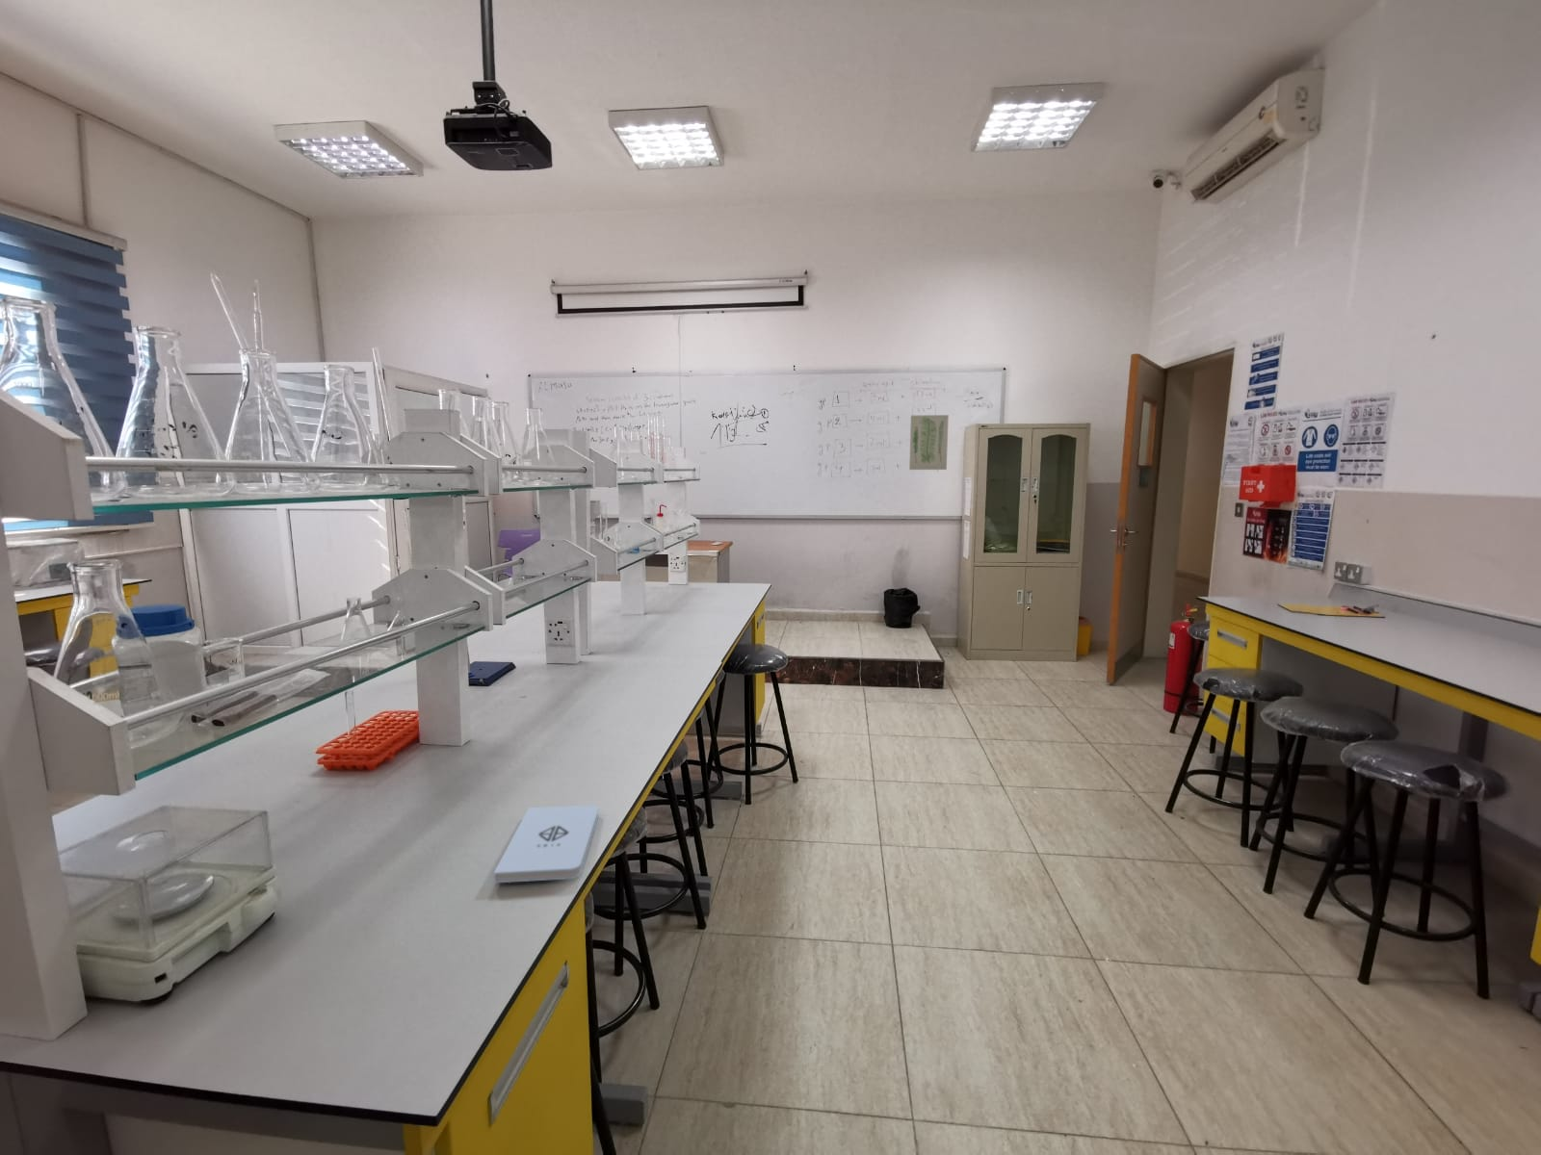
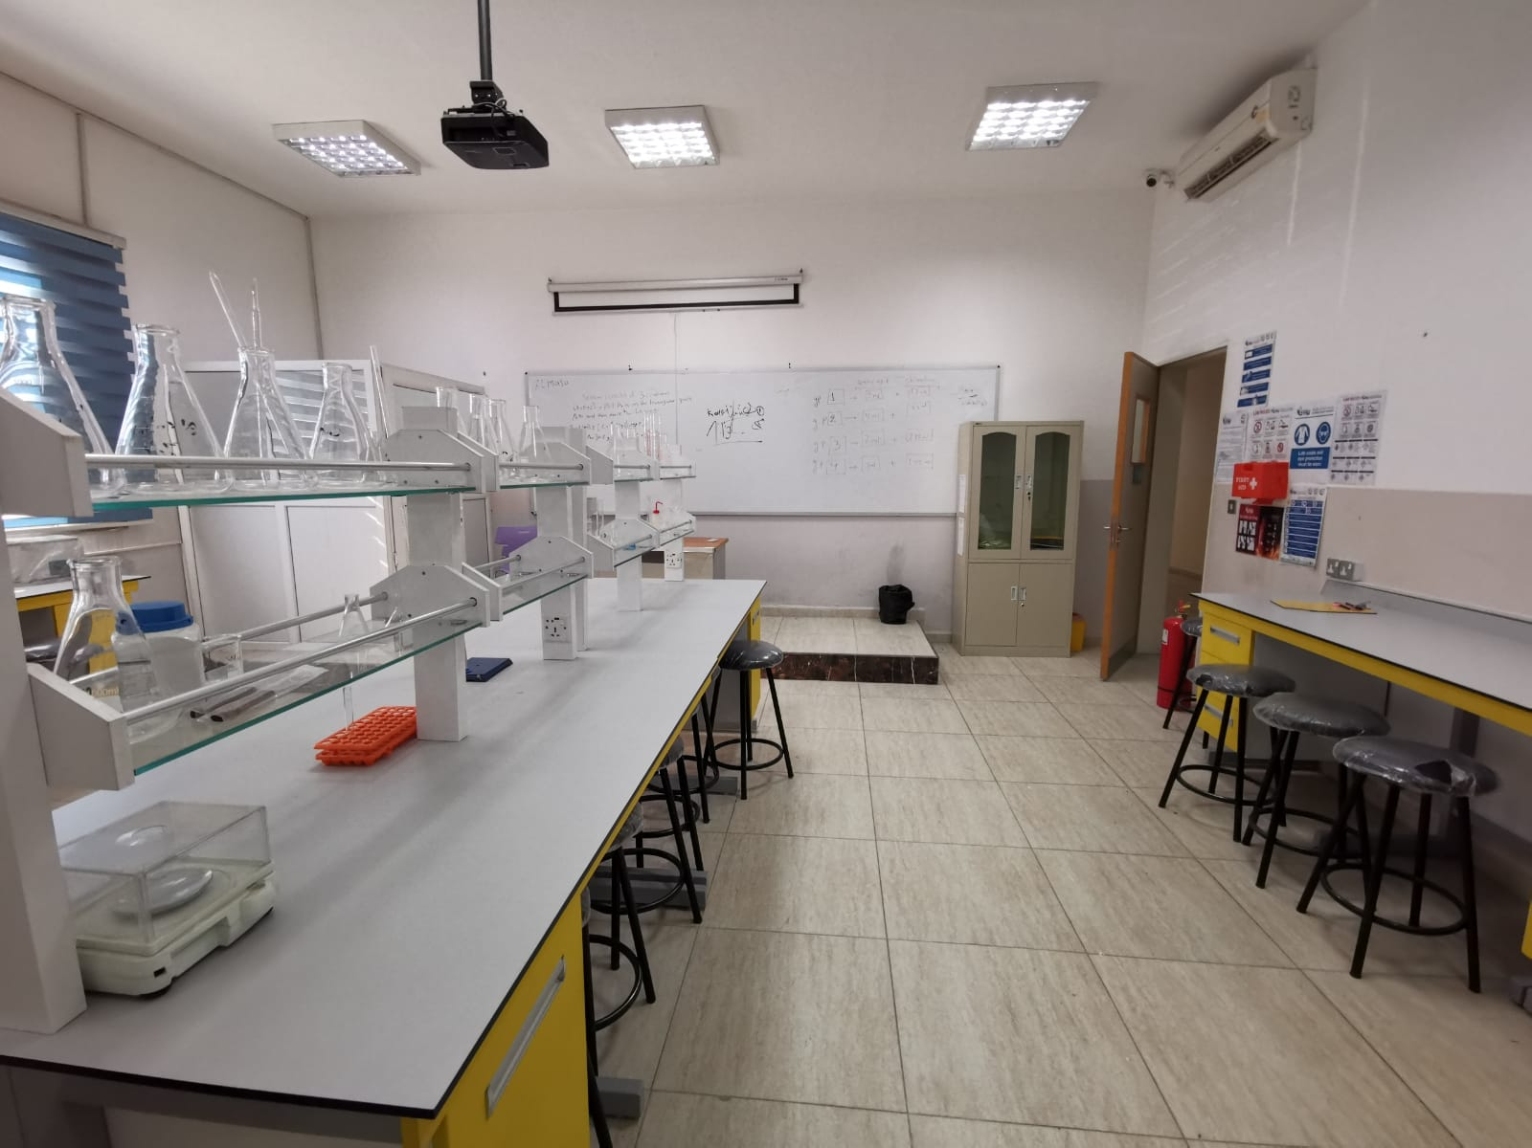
- notepad (552, 840)
- wall art (928, 442)
